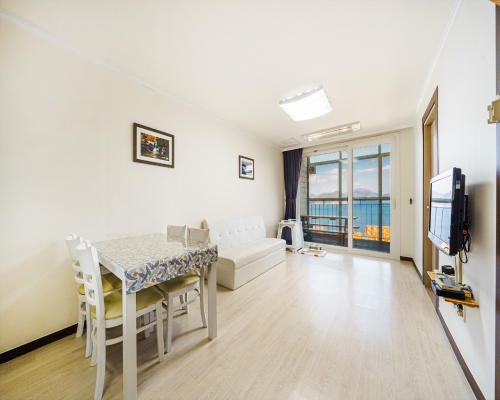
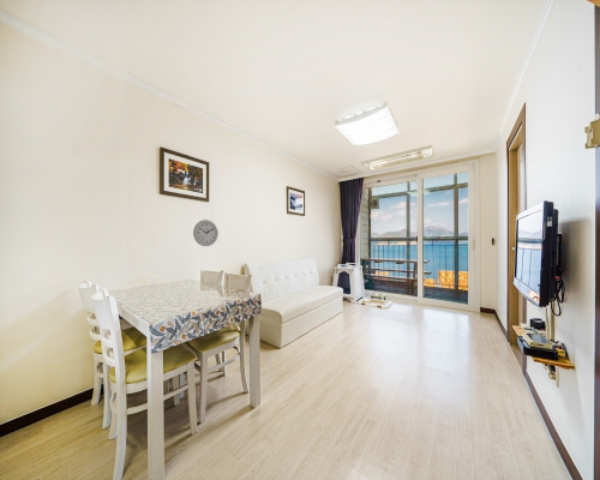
+ wall clock (206, 233)
